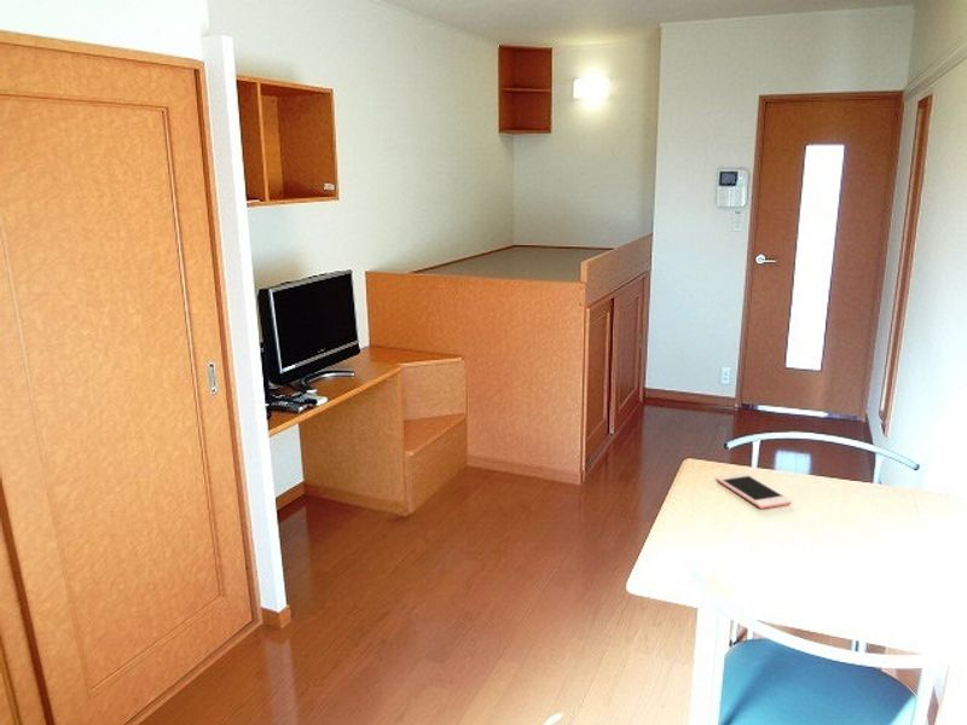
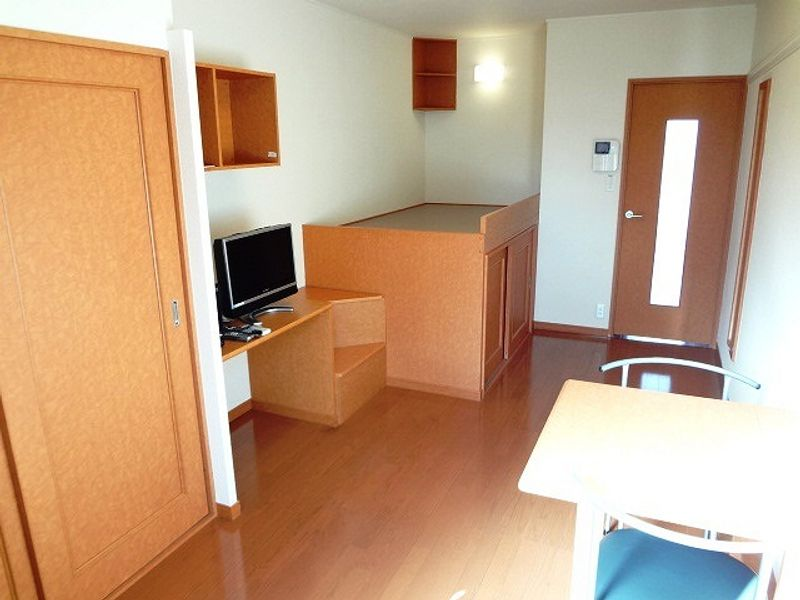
- cell phone (752, 489)
